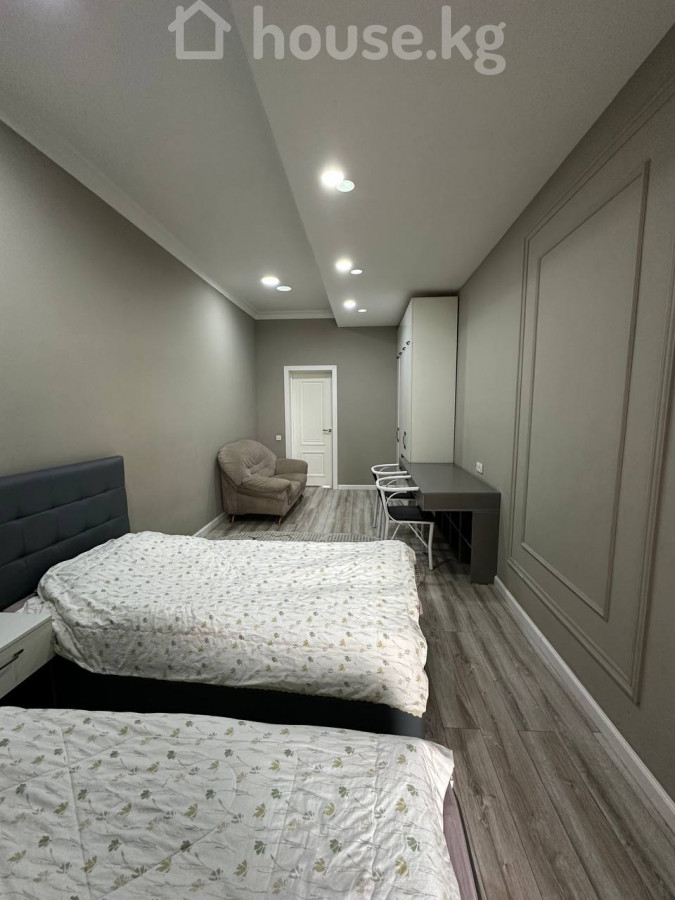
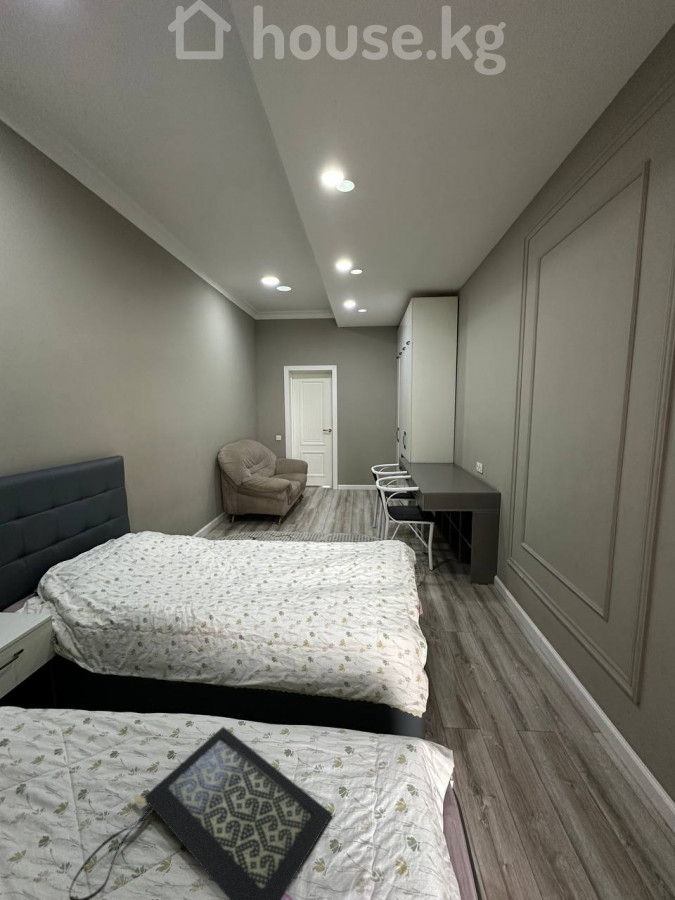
+ clutch bag (227, 803)
